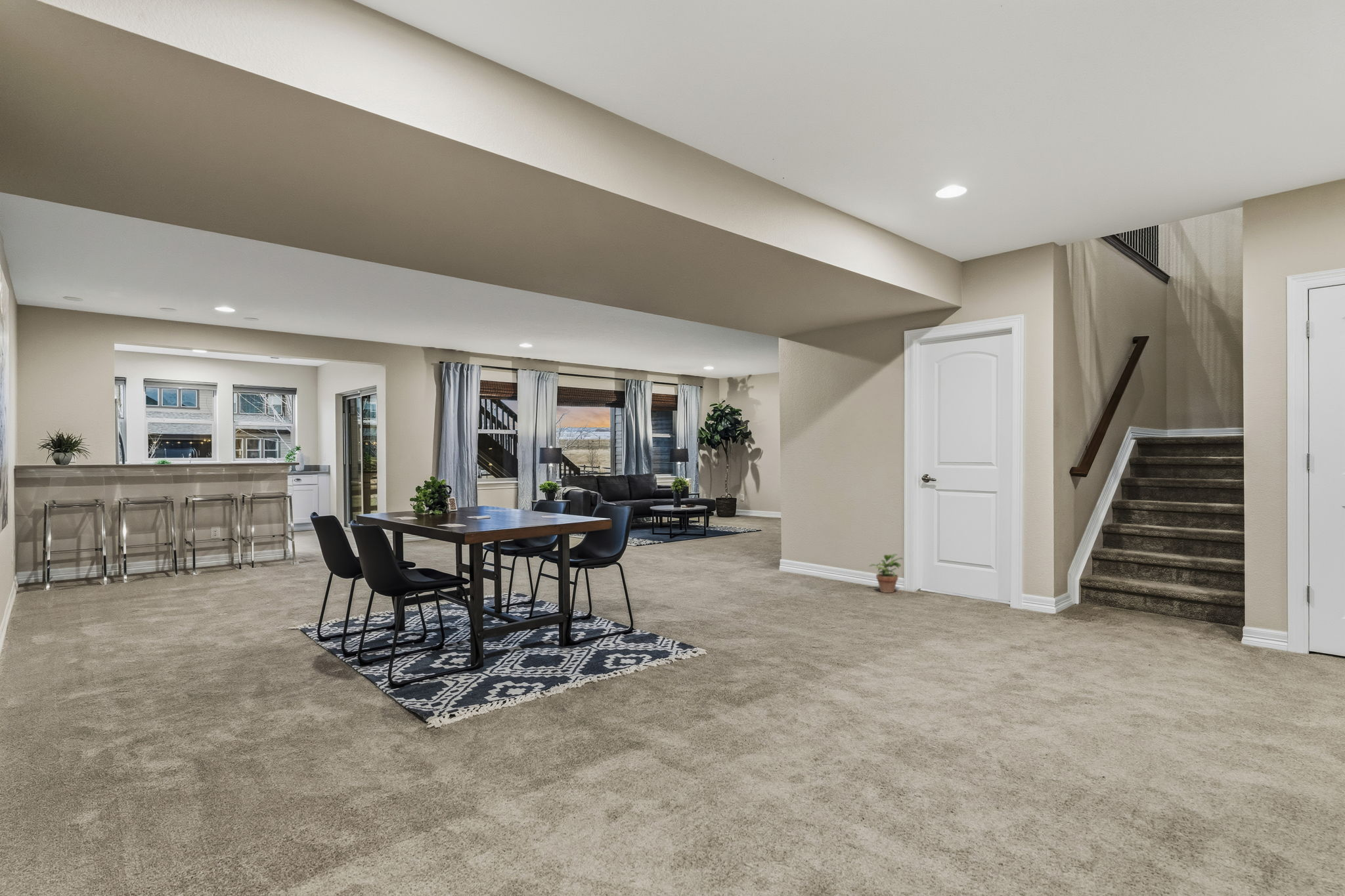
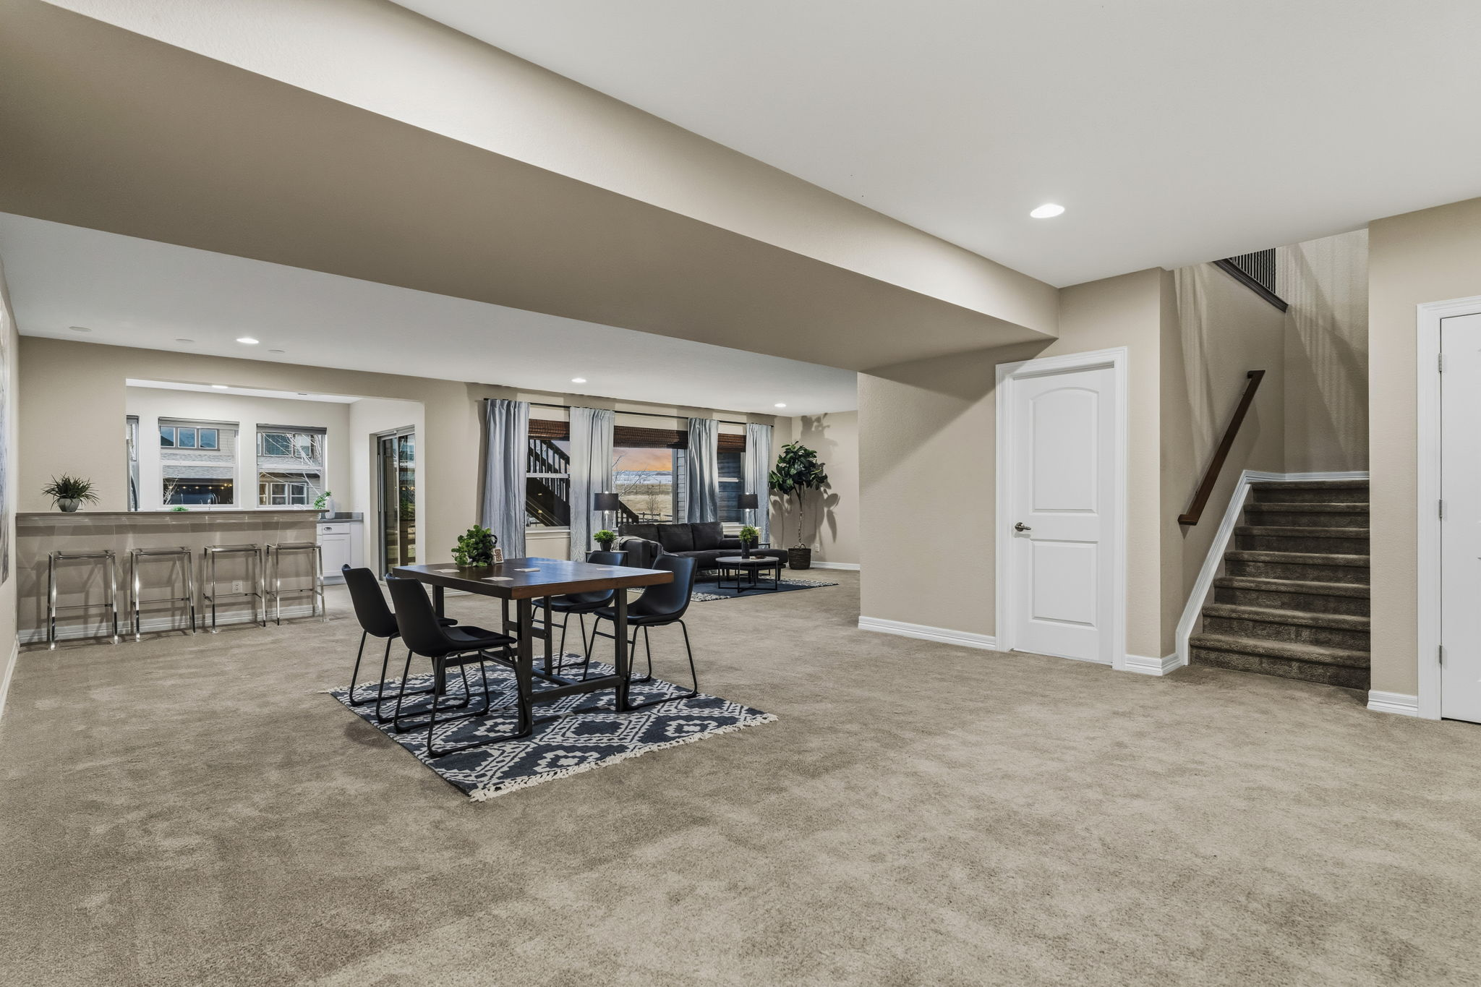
- potted plant (886, 571)
